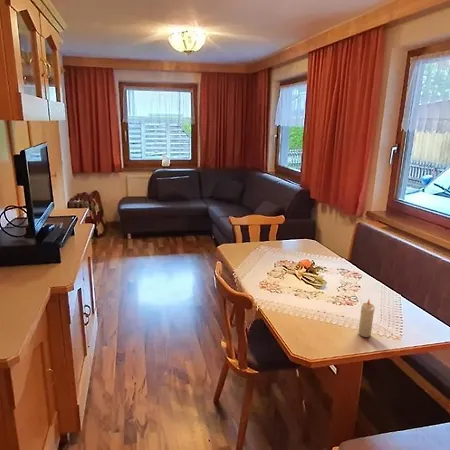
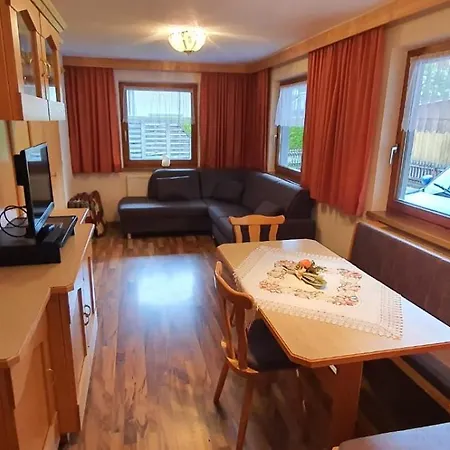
- candle (366, 316)
